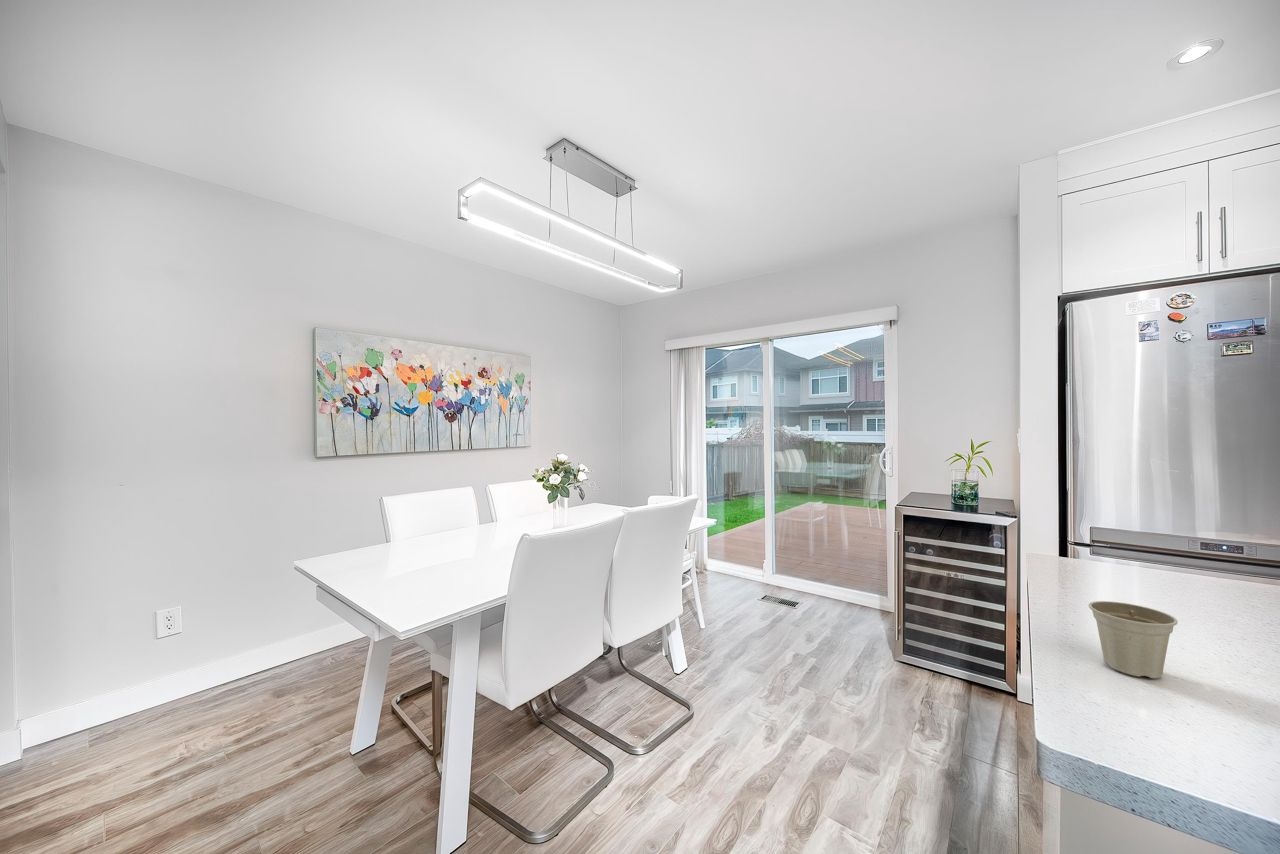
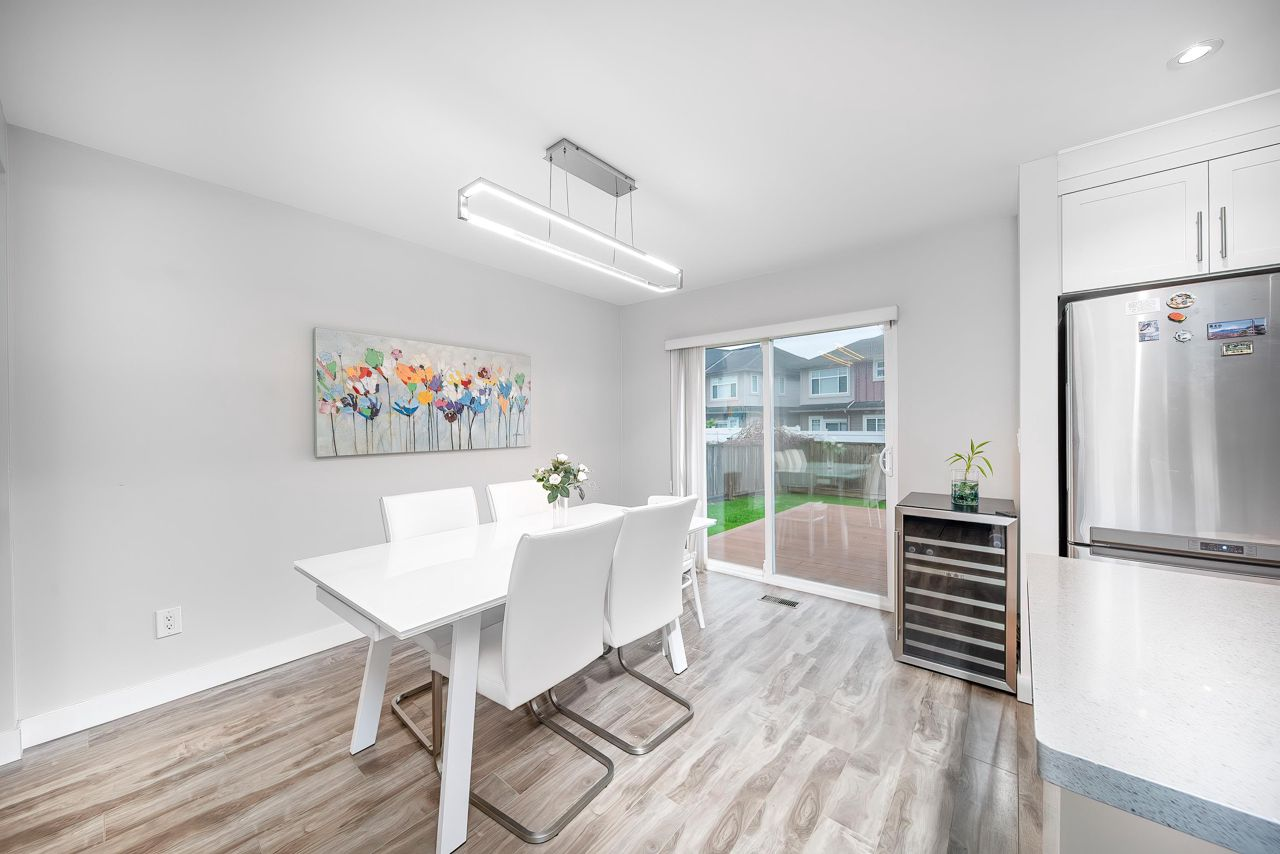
- flower pot (1131, 640)
